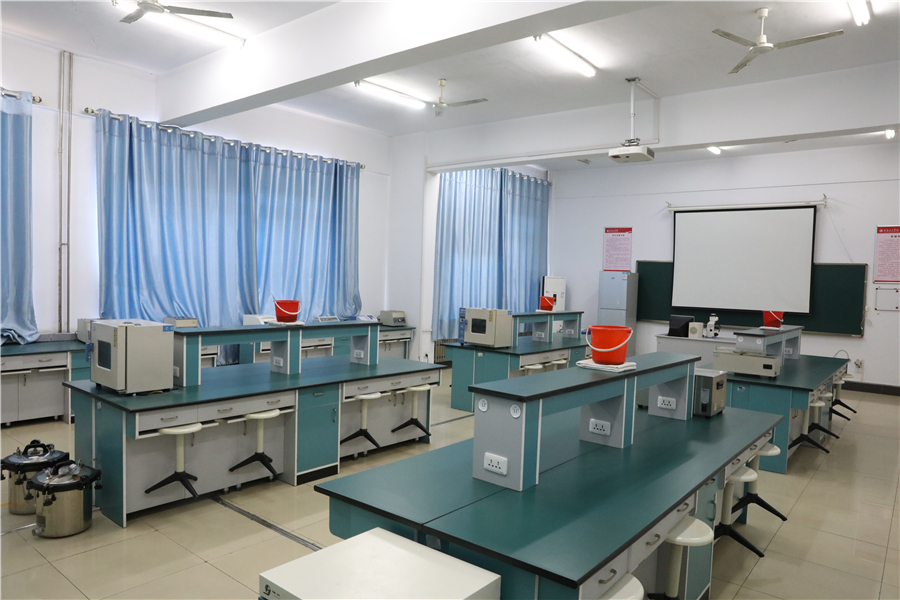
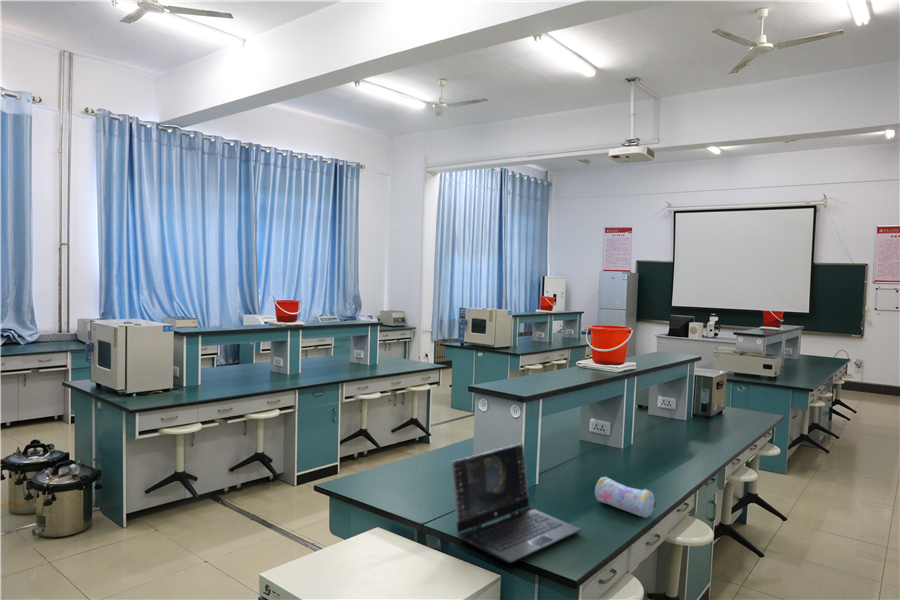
+ pencil case (624, 496)
+ laptop (516, 498)
